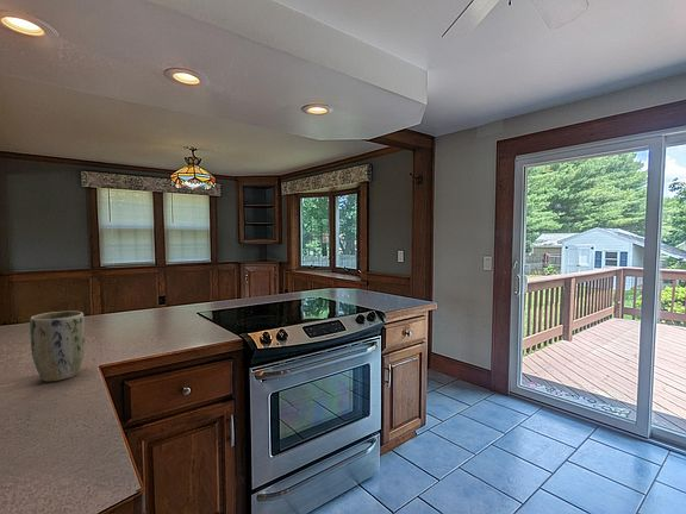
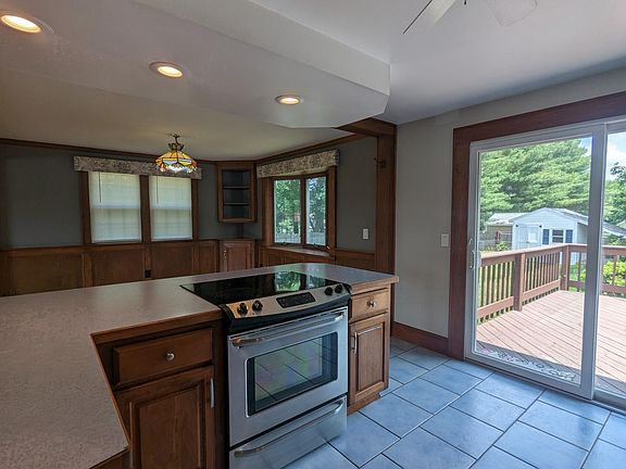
- plant pot (58, 345)
